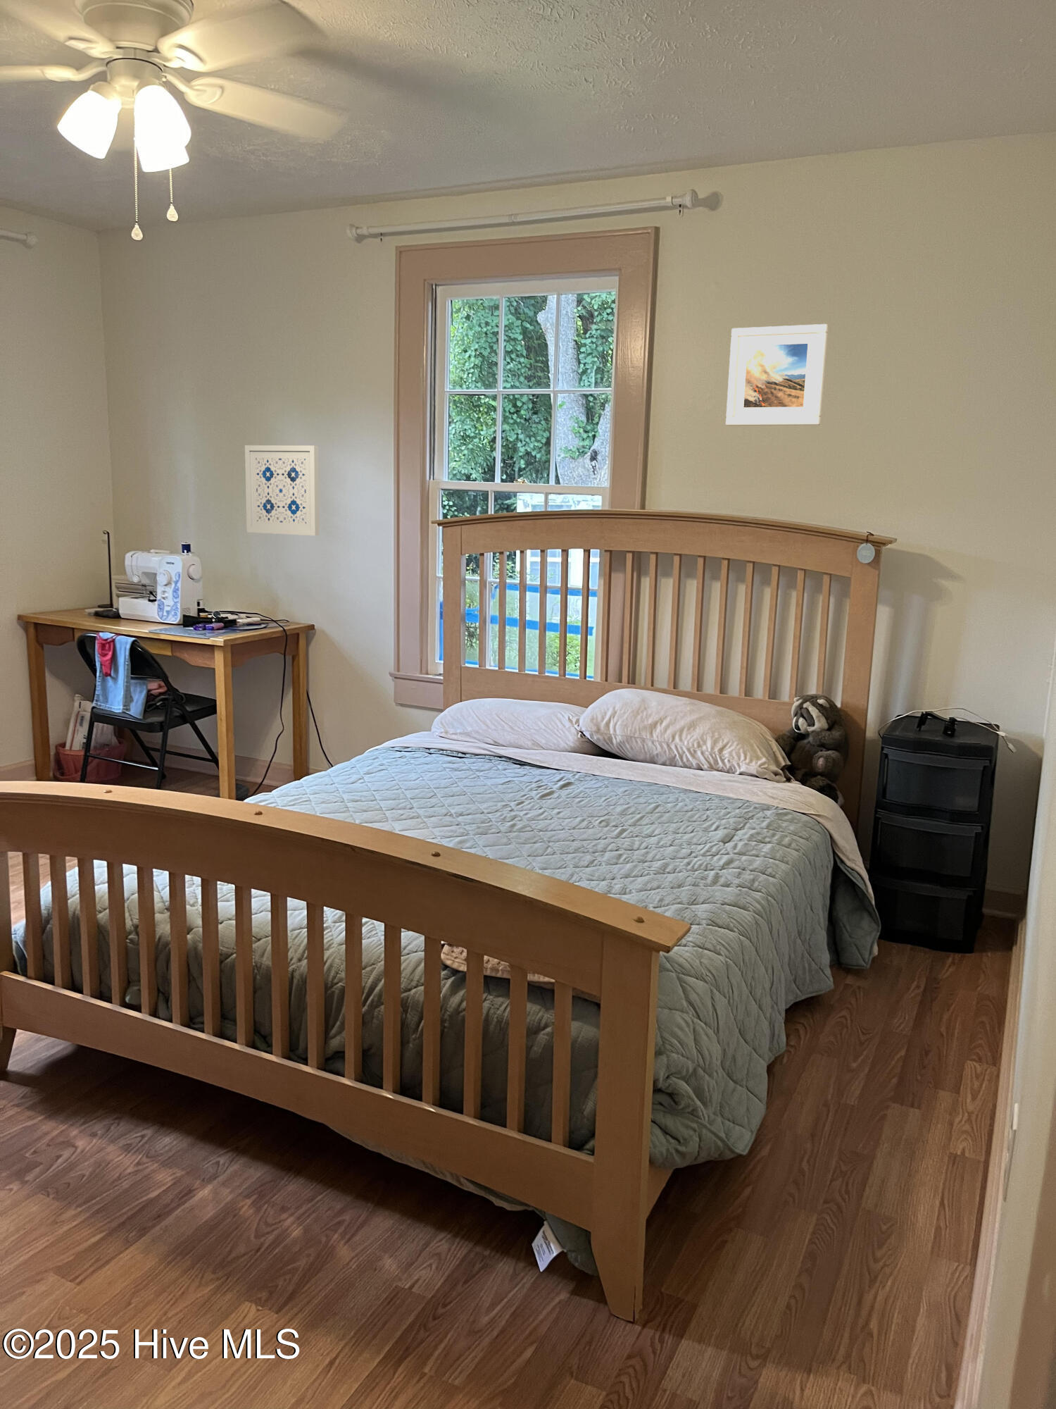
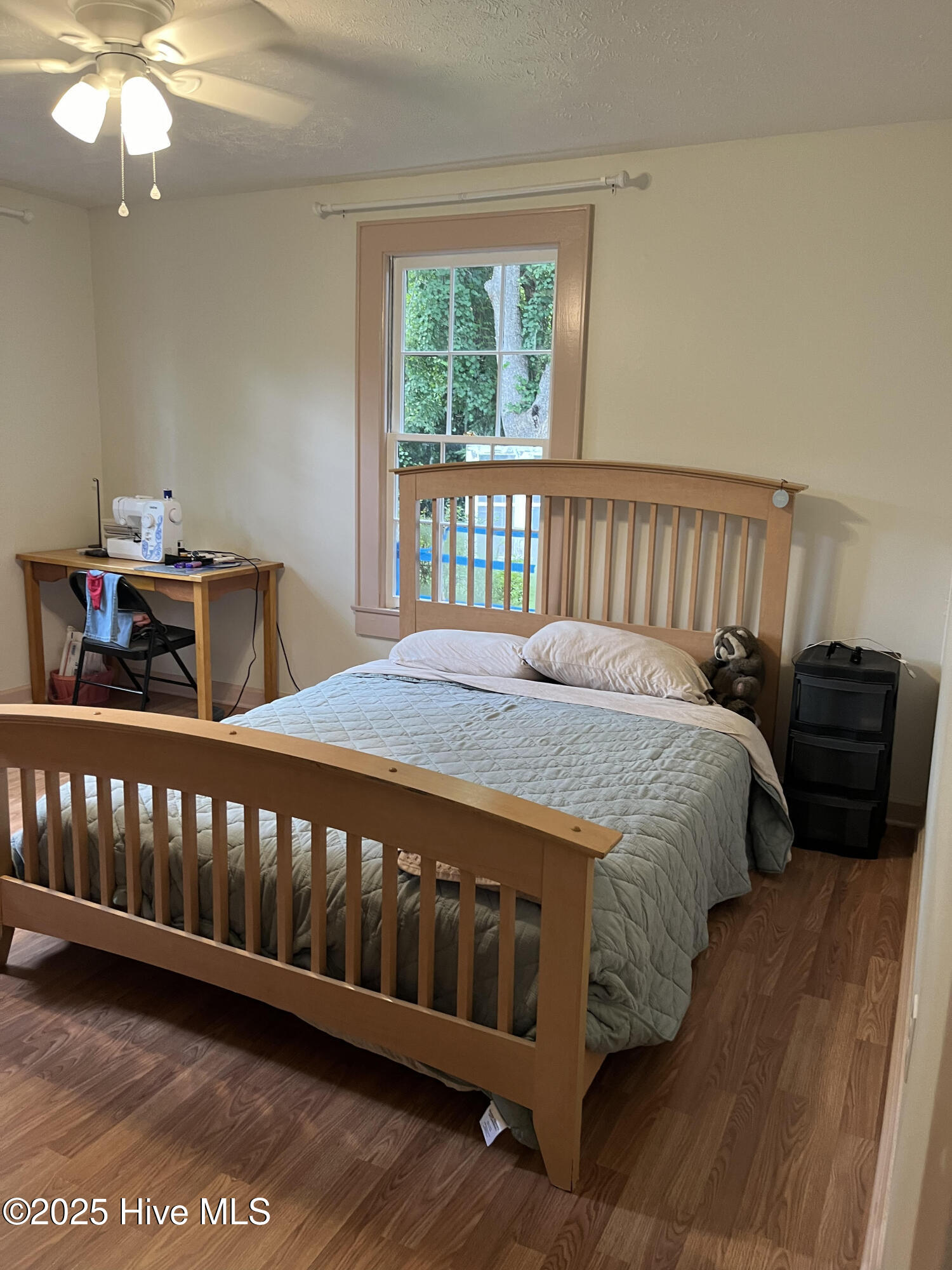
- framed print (775, 376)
- wall art (282, 489)
